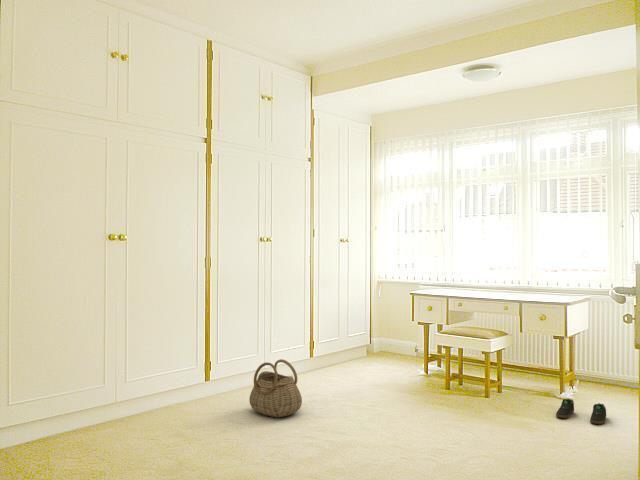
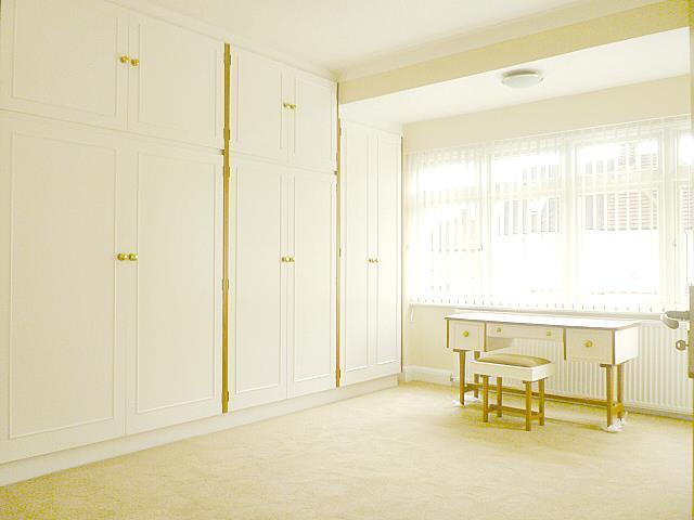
- shoe (573, 409)
- basket (275, 386)
